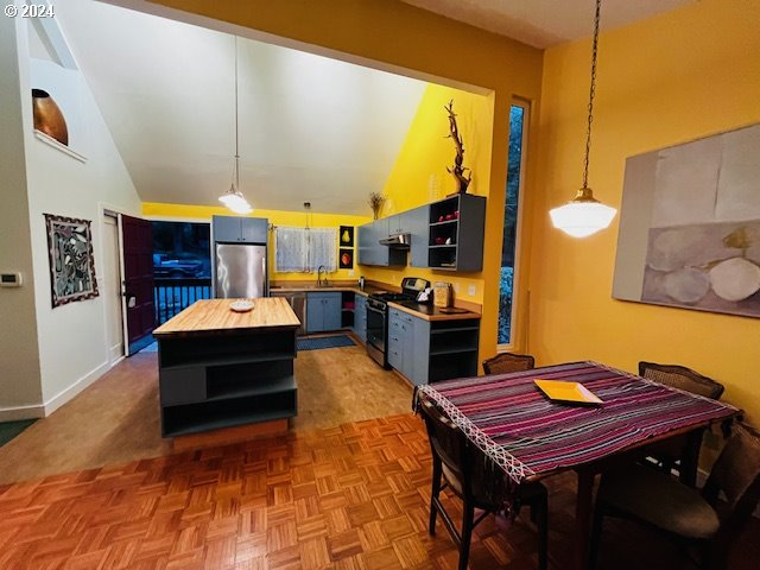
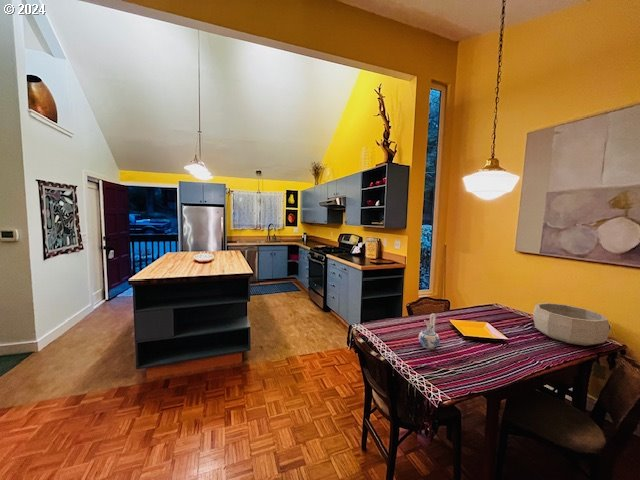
+ decorative bowl (567, 323)
+ ceramic pitcher (429, 330)
